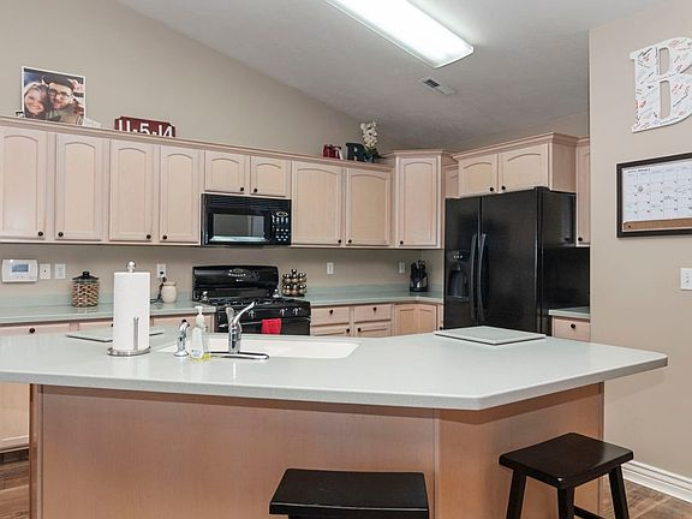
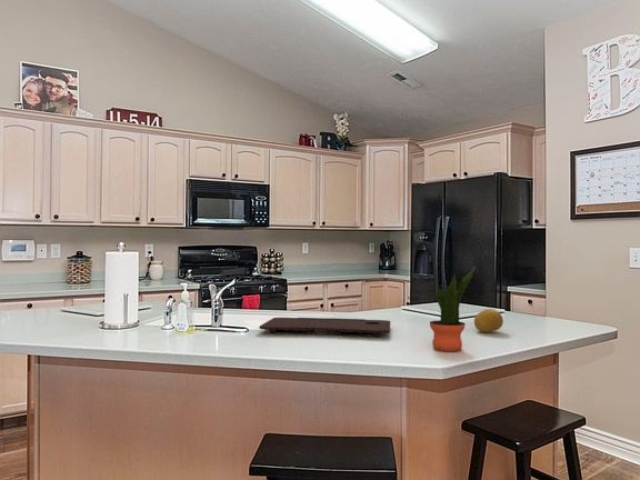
+ potted plant (452, 307)
+ cutting board (327, 326)
+ fruit (488, 320)
